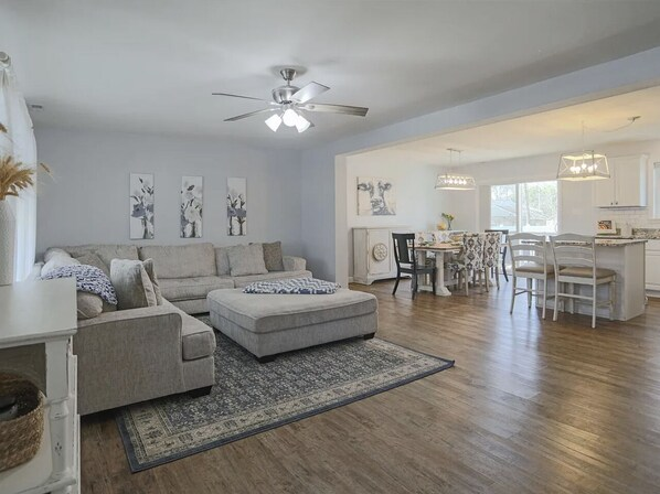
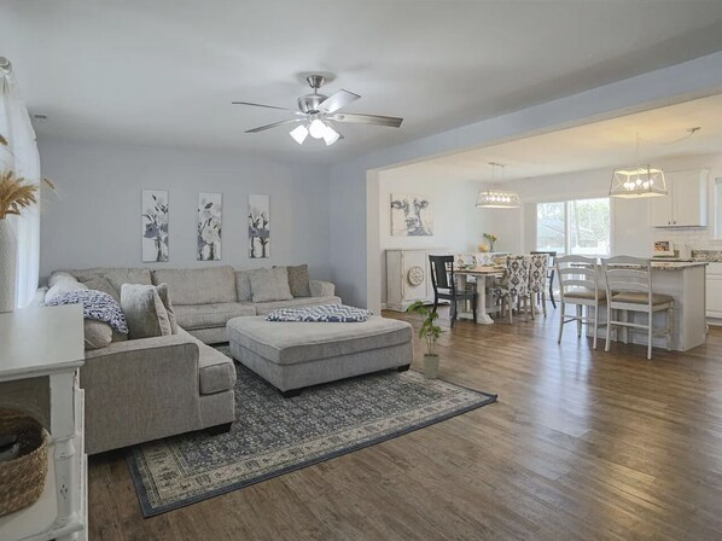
+ house plant (426, 339)
